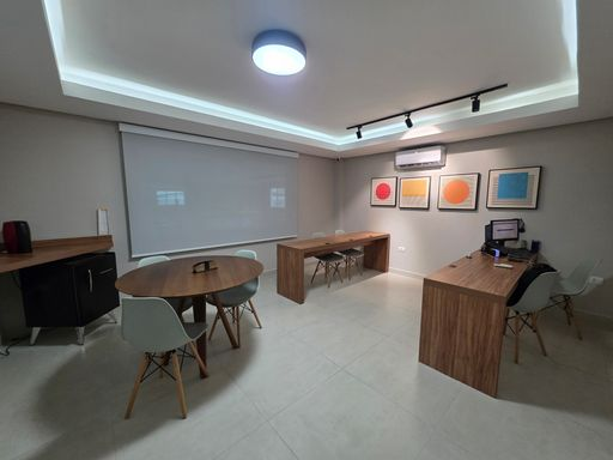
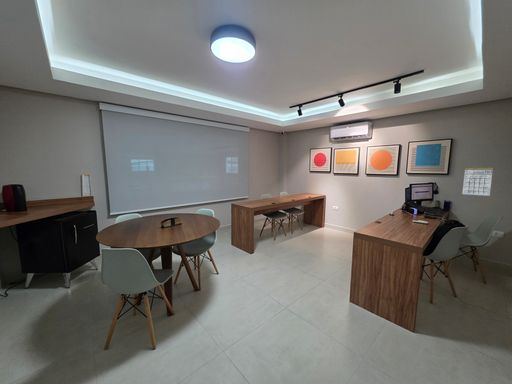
+ calendar (477, 178)
